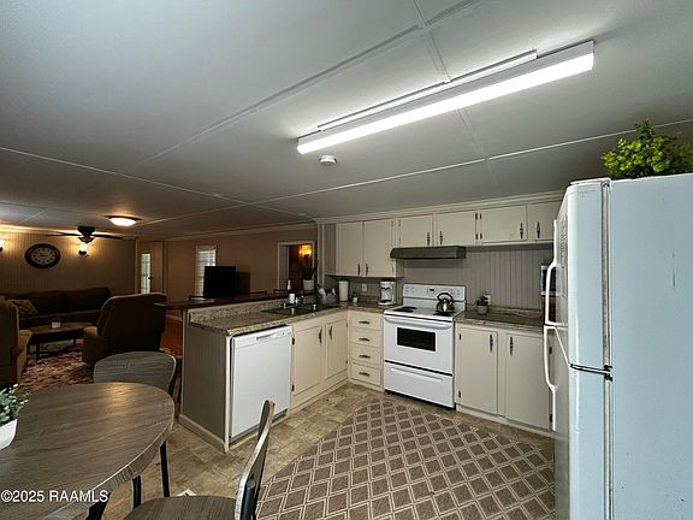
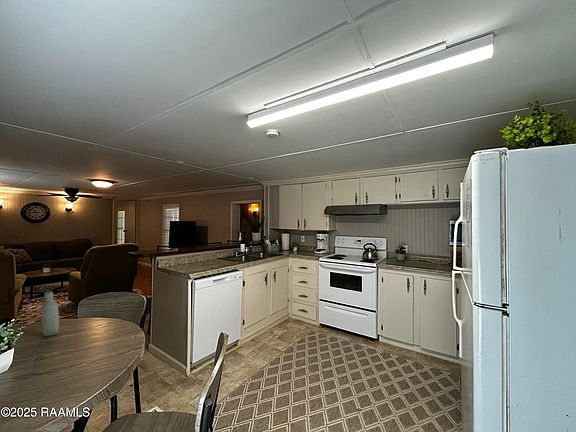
+ bottle (50, 312)
